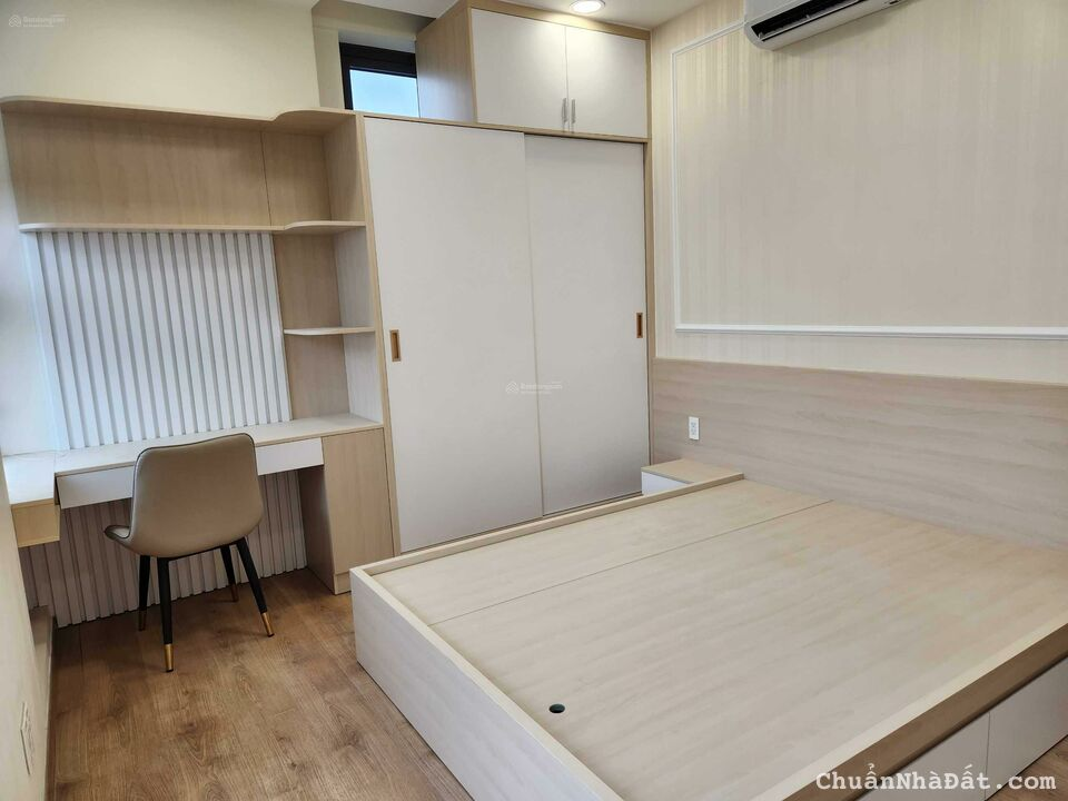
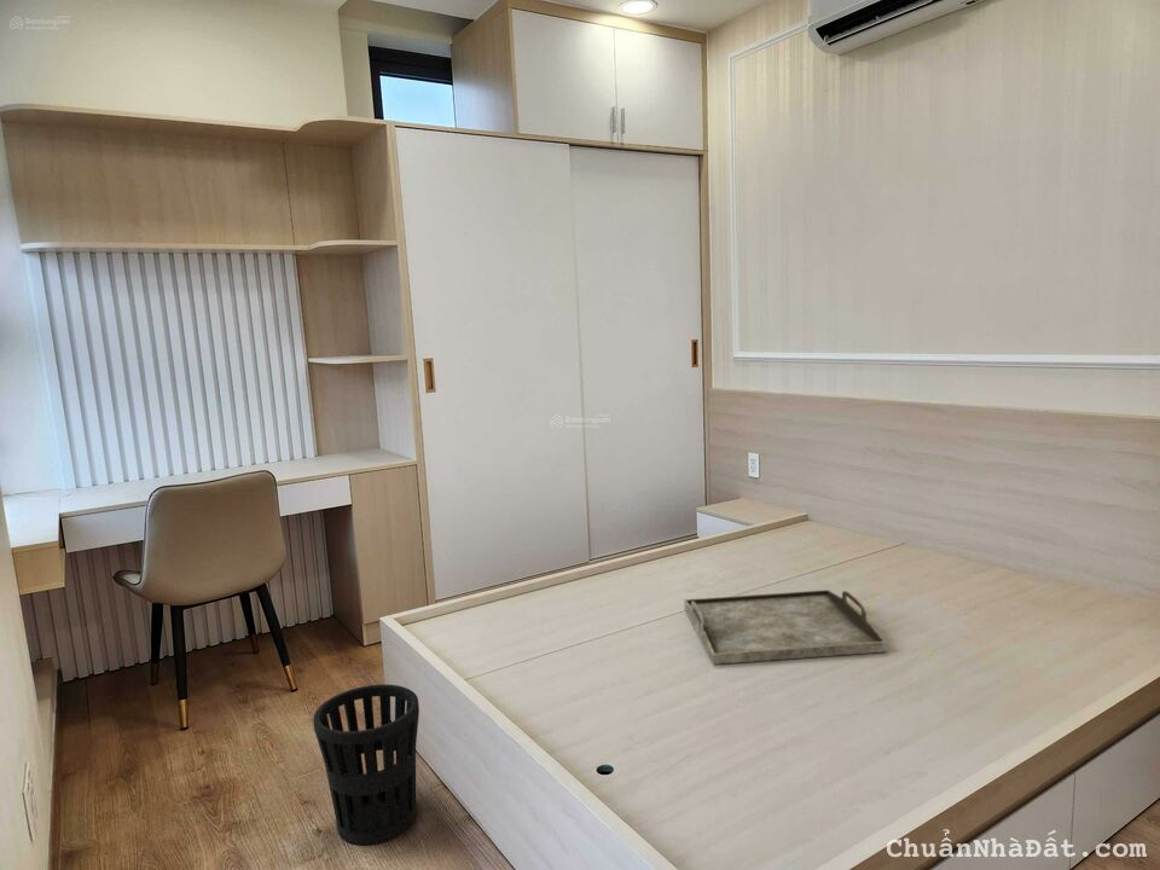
+ serving tray (776, 615)
+ wastebasket (371, 762)
